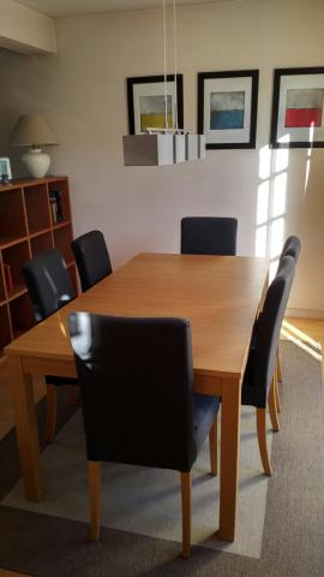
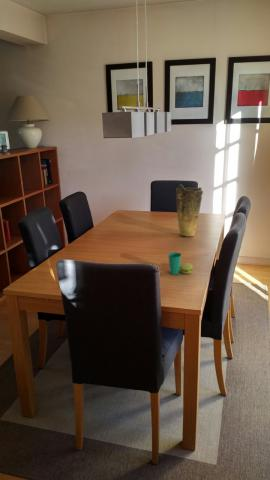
+ cup (179, 263)
+ vase (189, 208)
